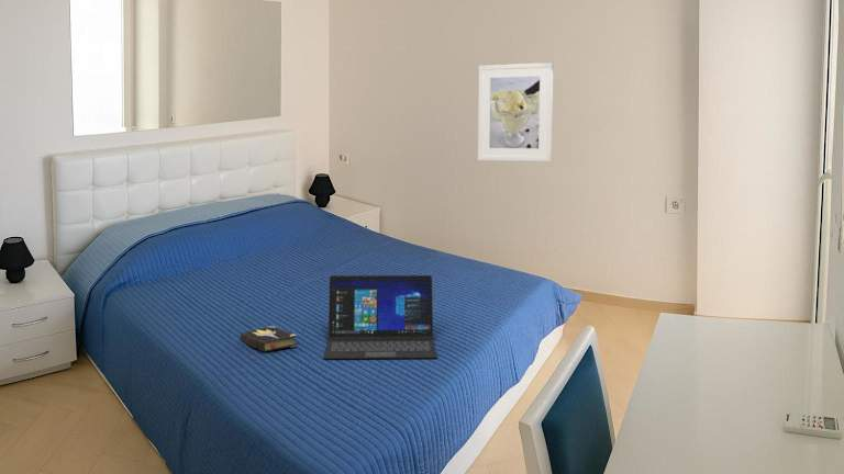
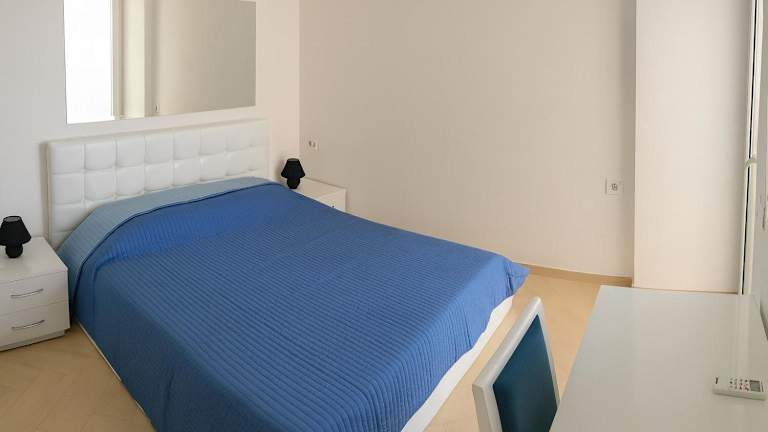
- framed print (514, 112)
- laptop (380, 314)
- hardback book (268, 338)
